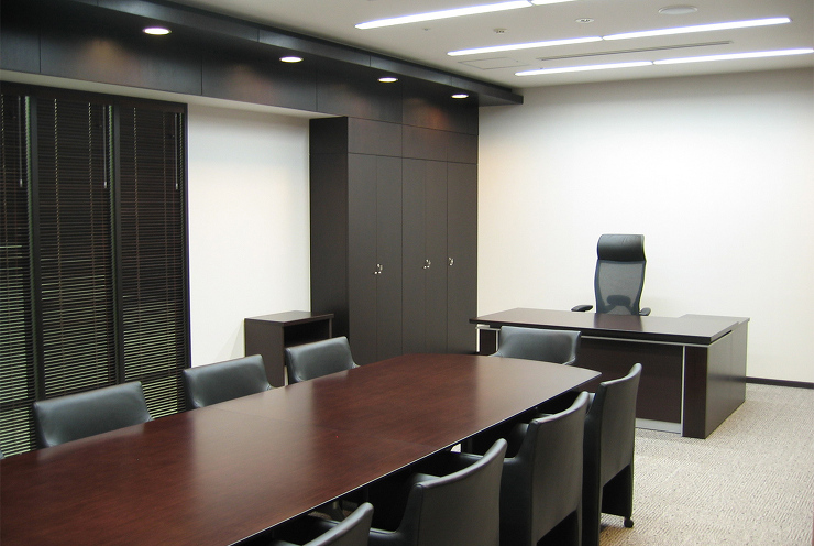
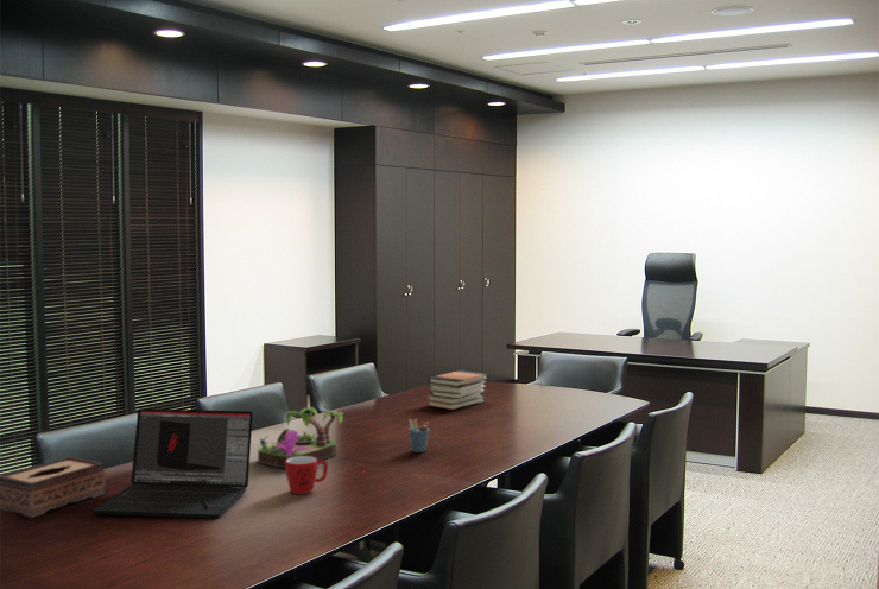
+ pen holder (418, 433)
+ plant (303, 430)
+ laptop (176, 460)
+ mug (306, 475)
+ book stack (457, 390)
+ tissue box (52, 484)
